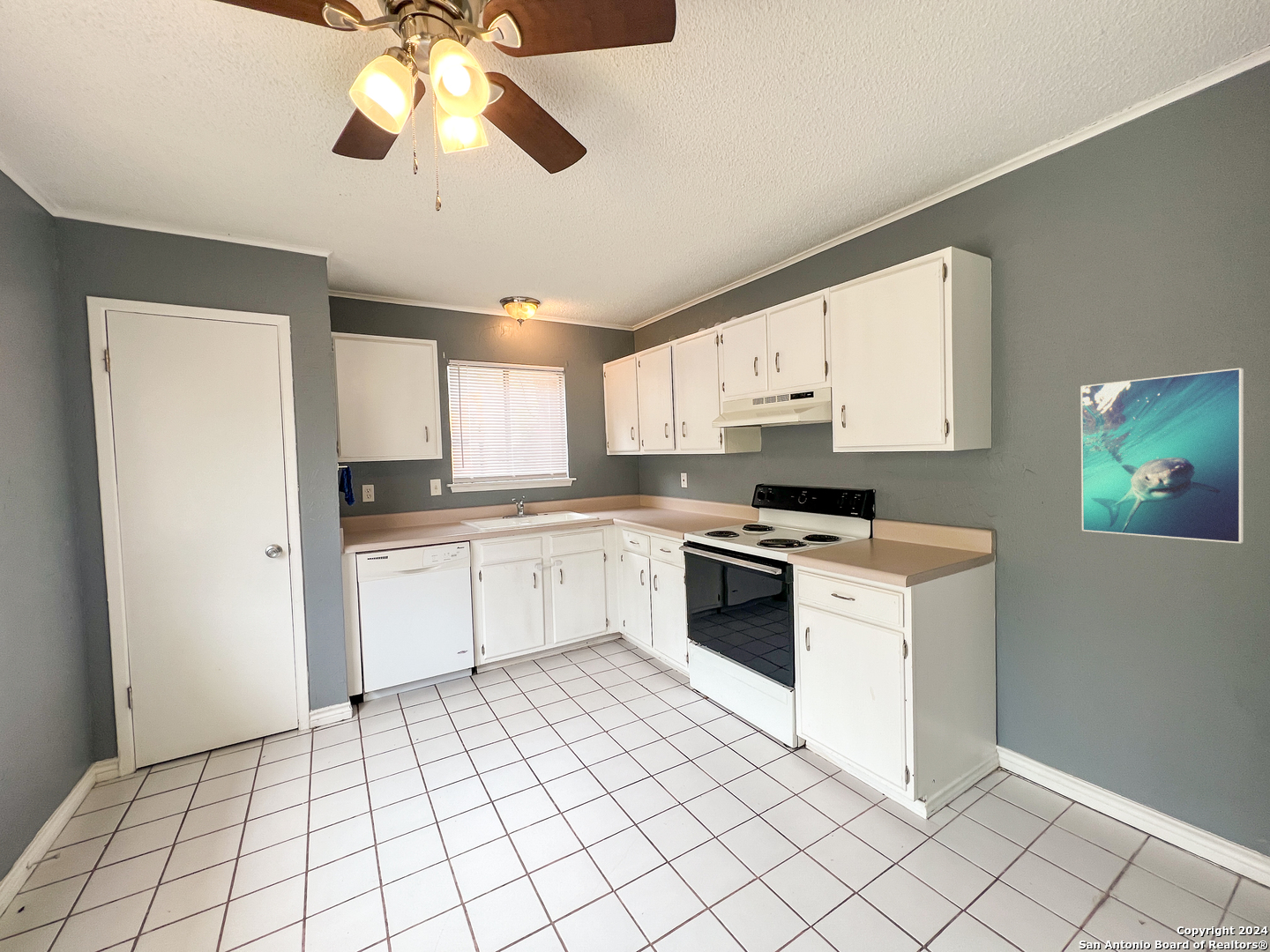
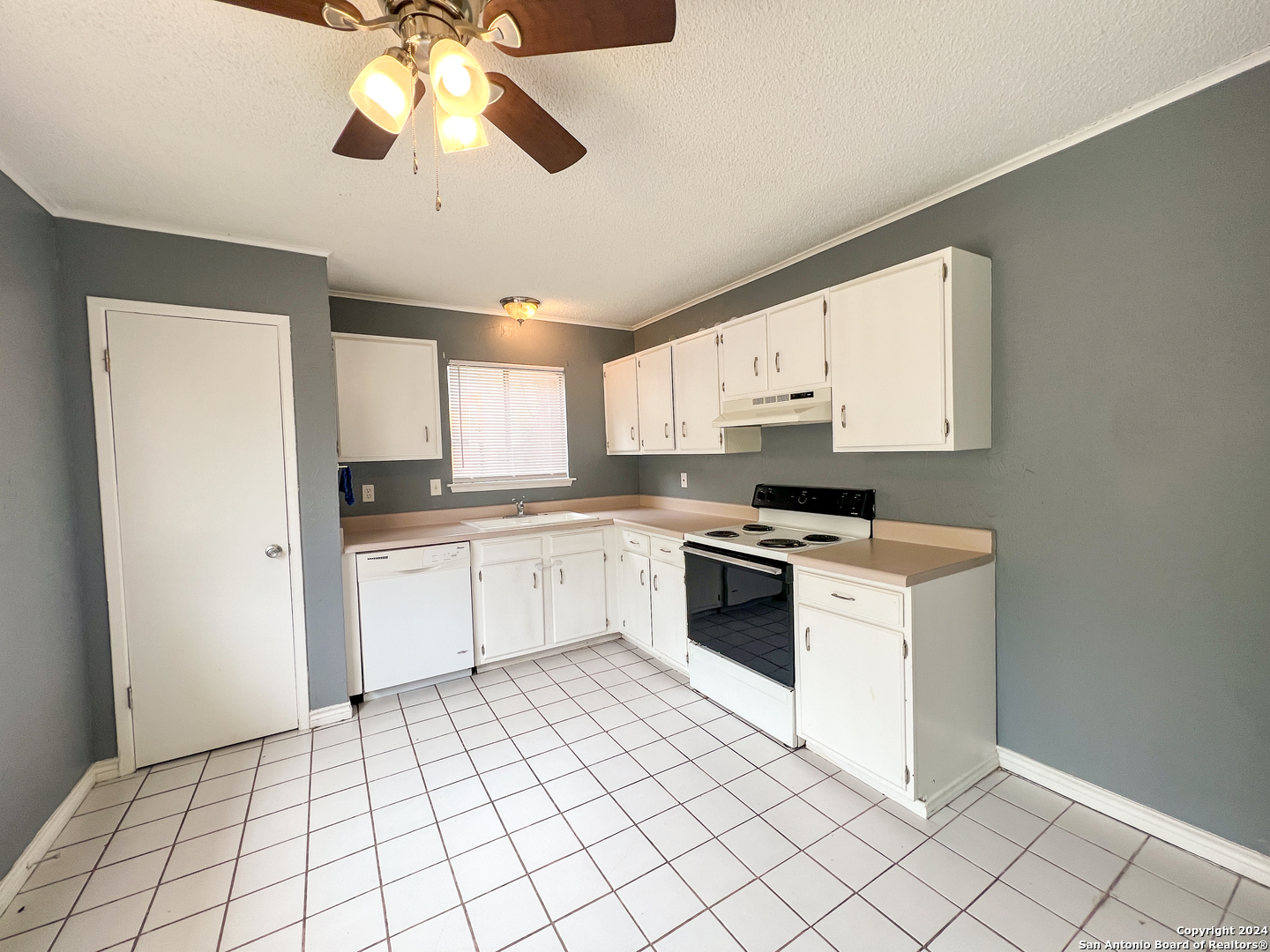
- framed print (1154, 457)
